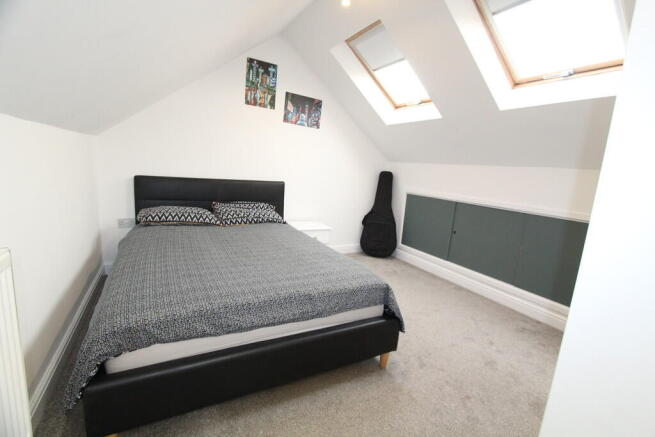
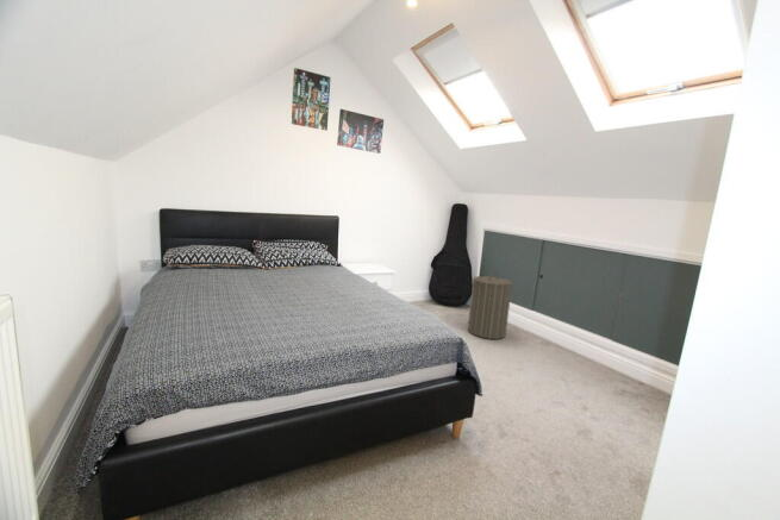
+ laundry hamper (489, 302)
